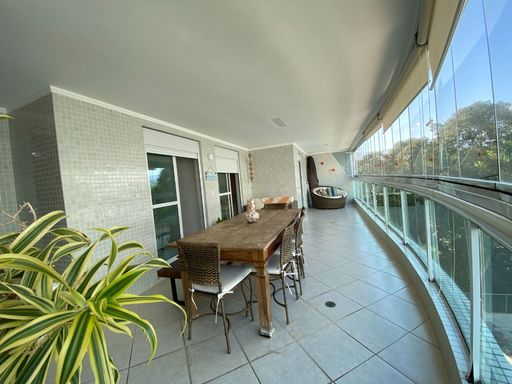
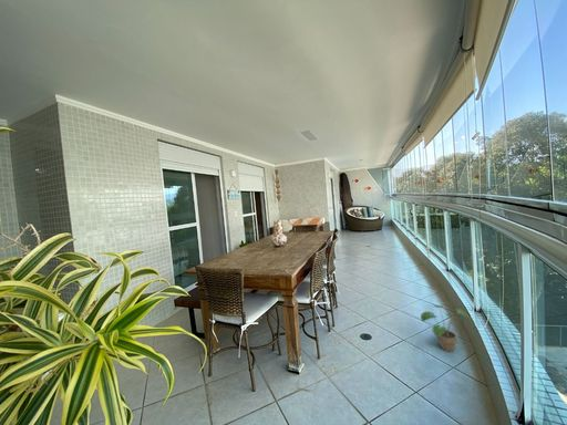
+ potted plant (445, 328)
